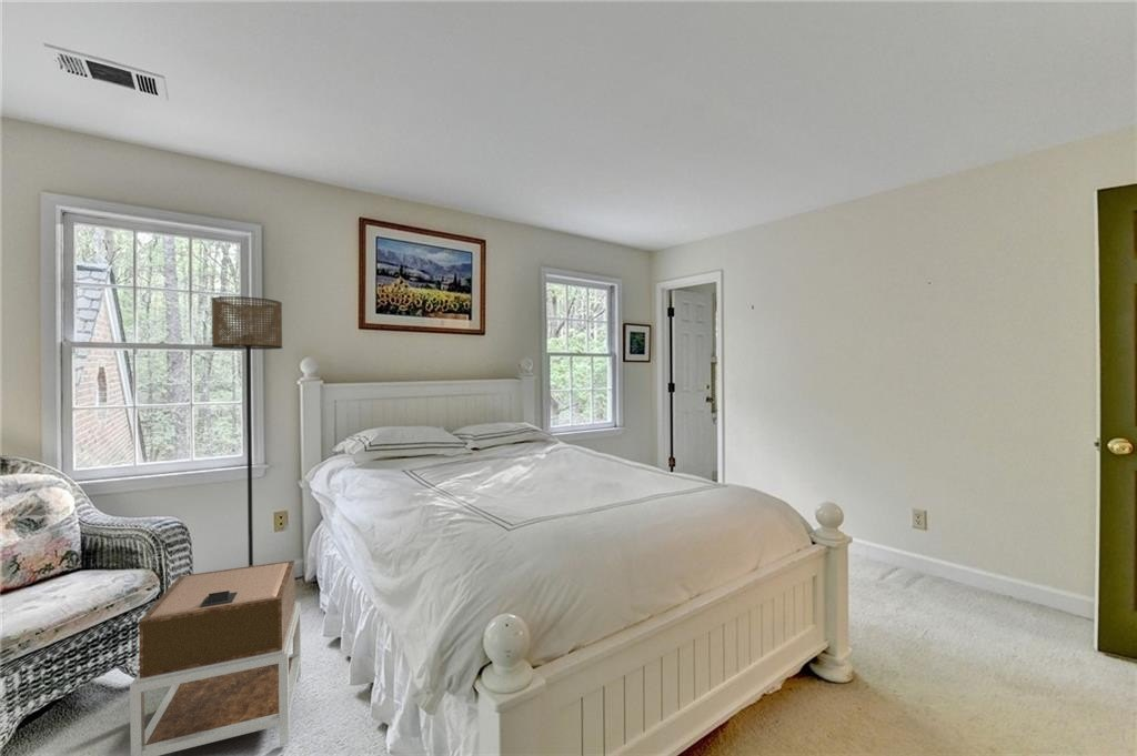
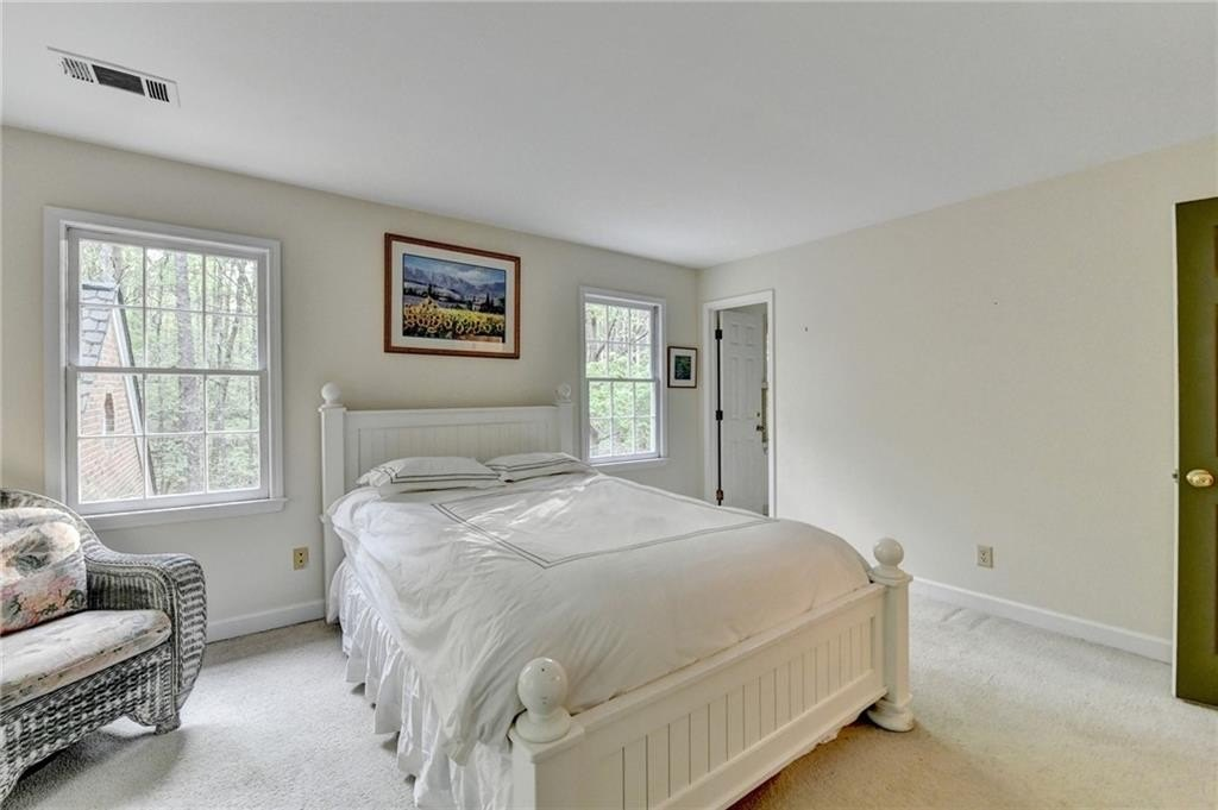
- nightstand (228, 649)
- floor lamp (249, 452)
